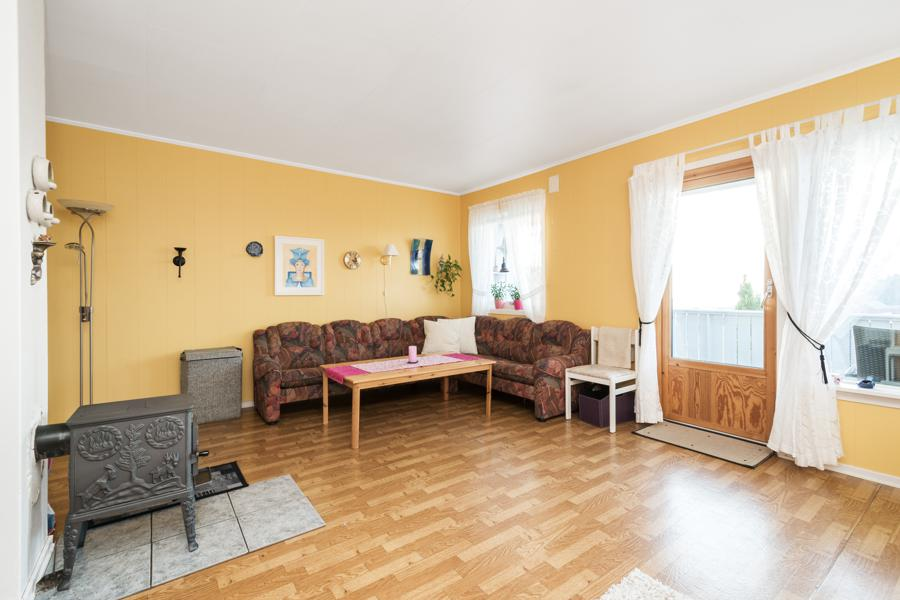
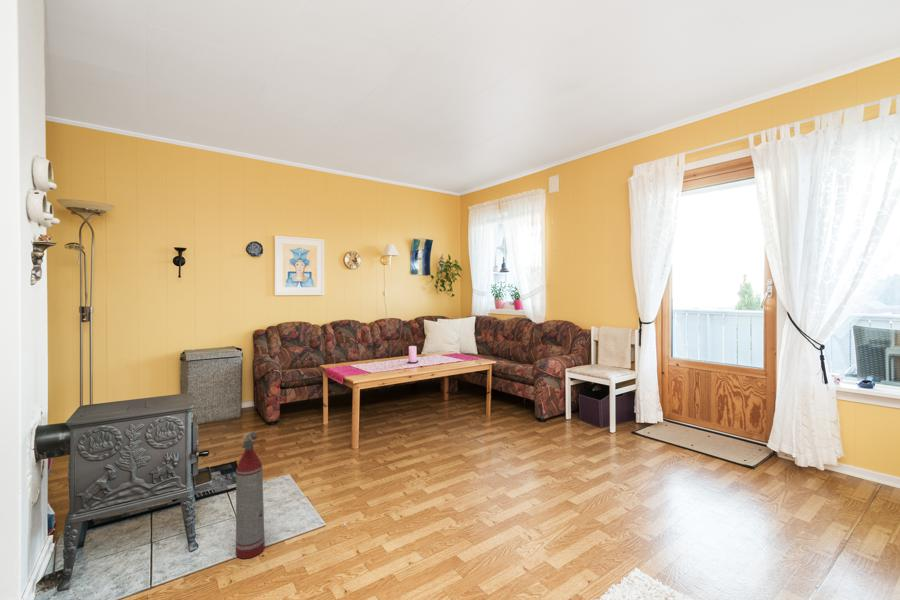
+ fire extinguisher (249, 491)
